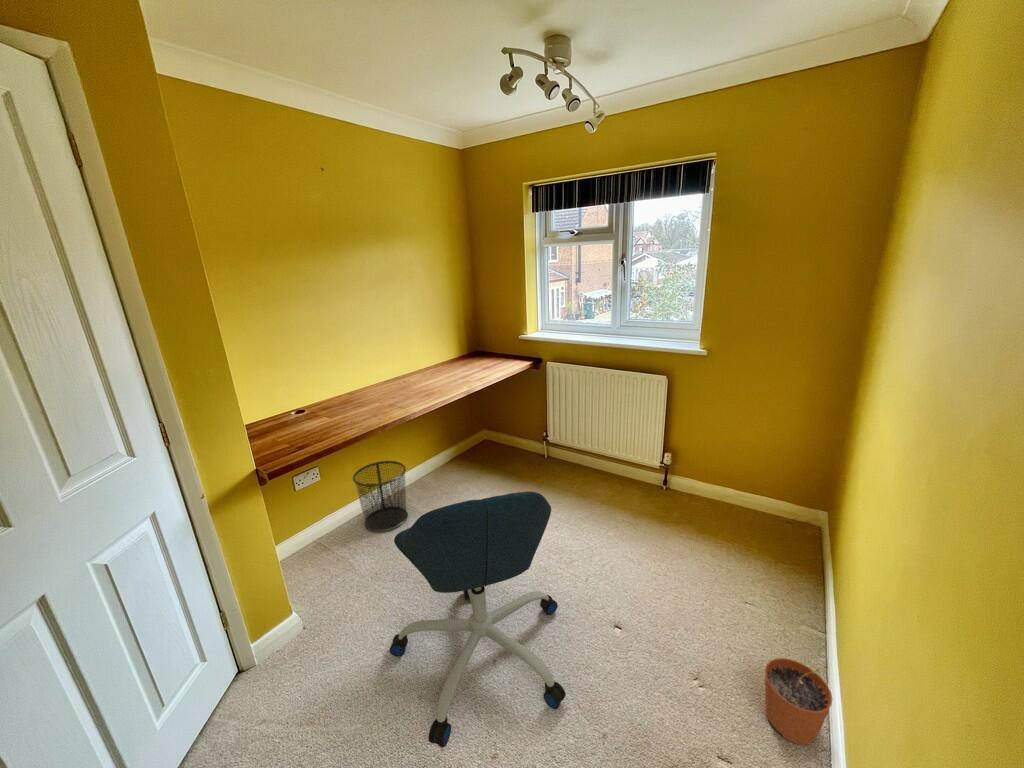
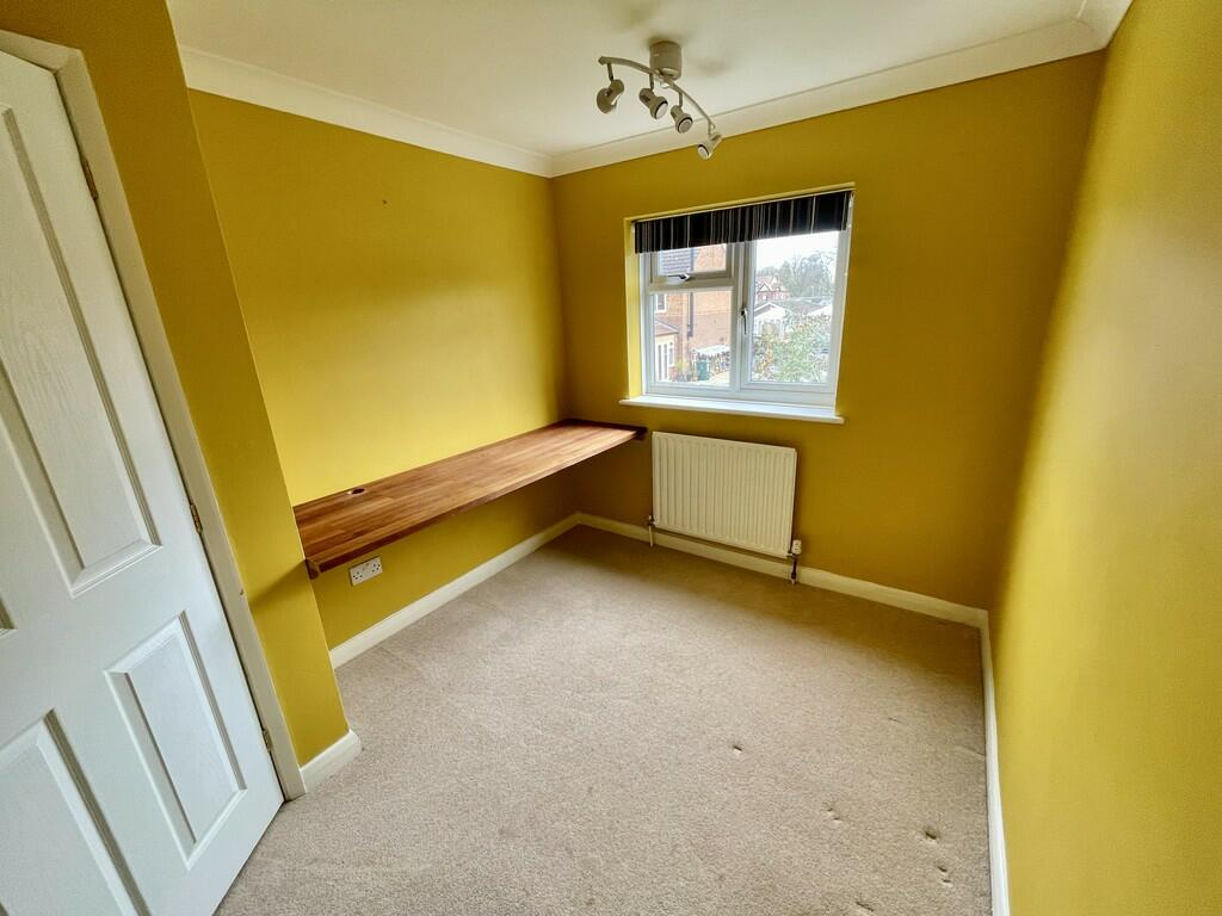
- waste bin (383, 495)
- plant pot (795, 693)
- office chair (475, 559)
